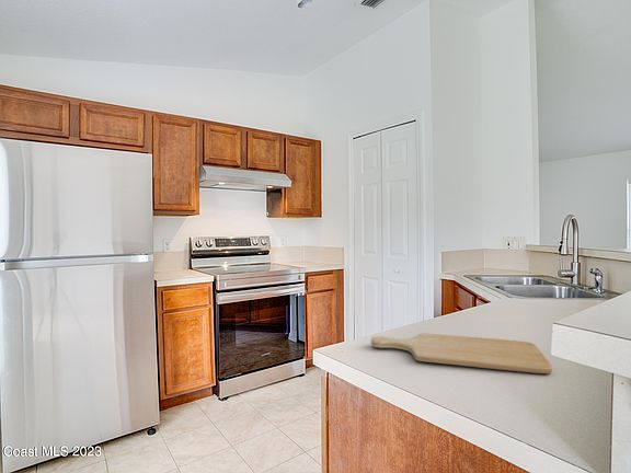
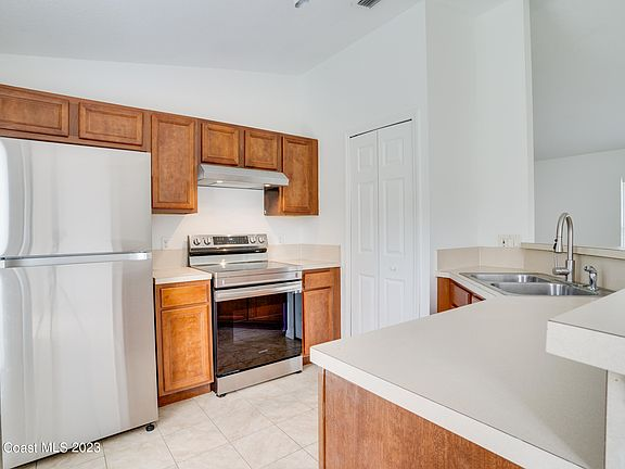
- chopping board (450, 348)
